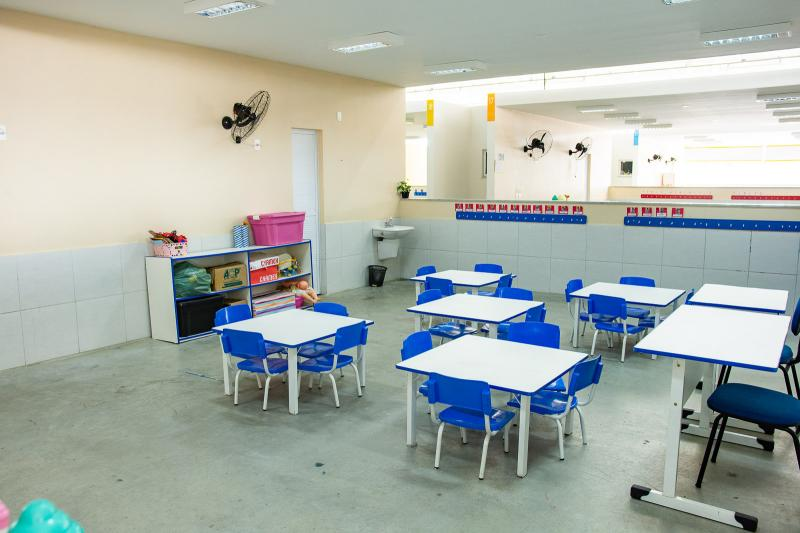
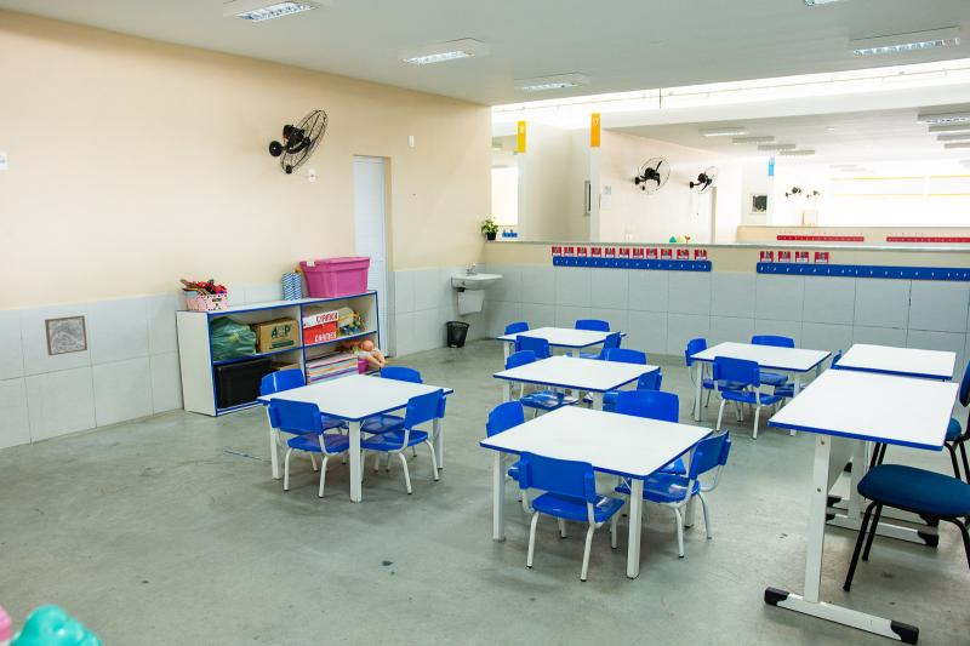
+ wall art (65, 335)
